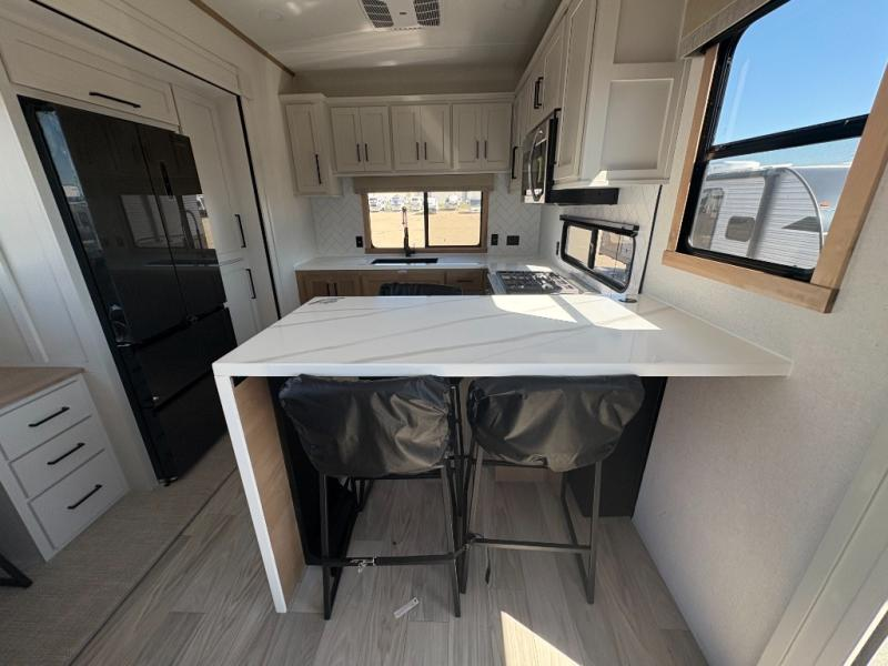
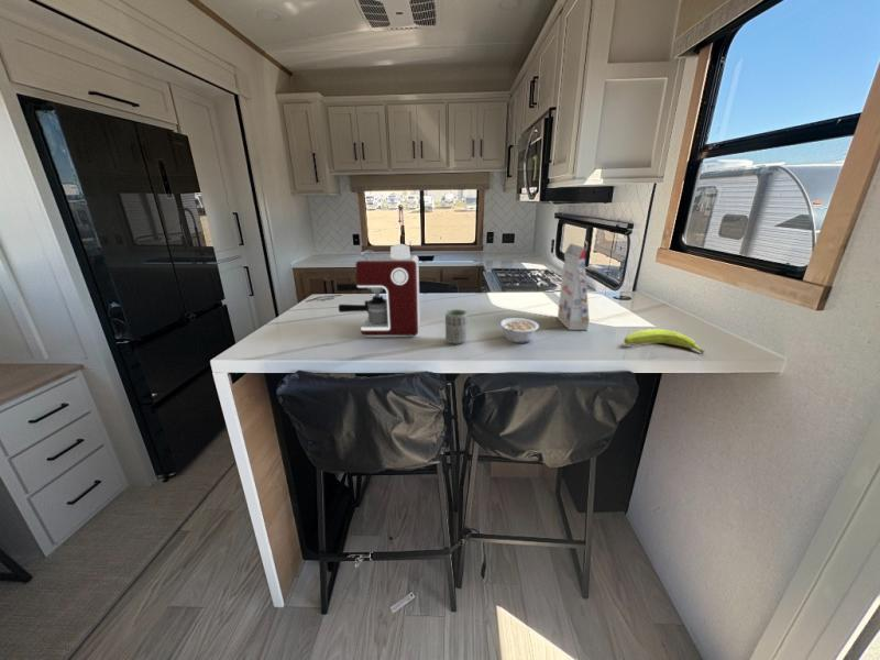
+ coffee maker (377, 288)
+ legume (519, 330)
+ gift box (576, 286)
+ cup (455, 327)
+ fruit (660, 340)
